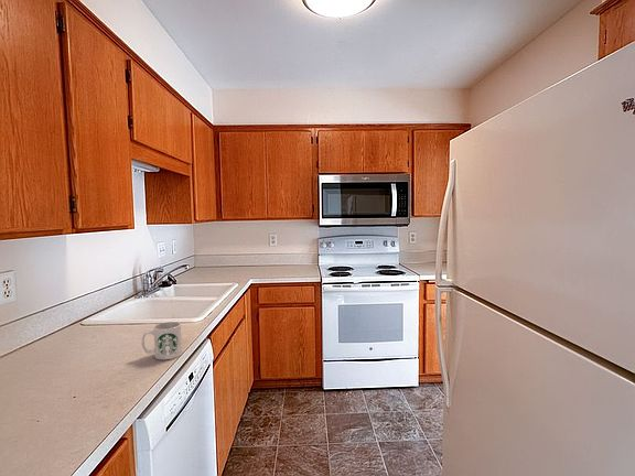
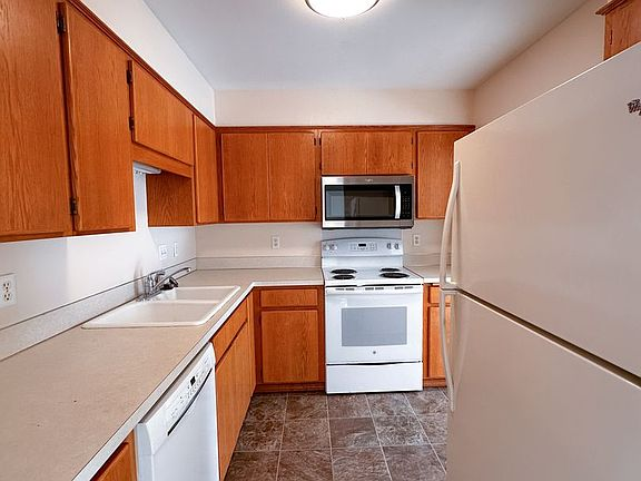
- mug (161, 340)
